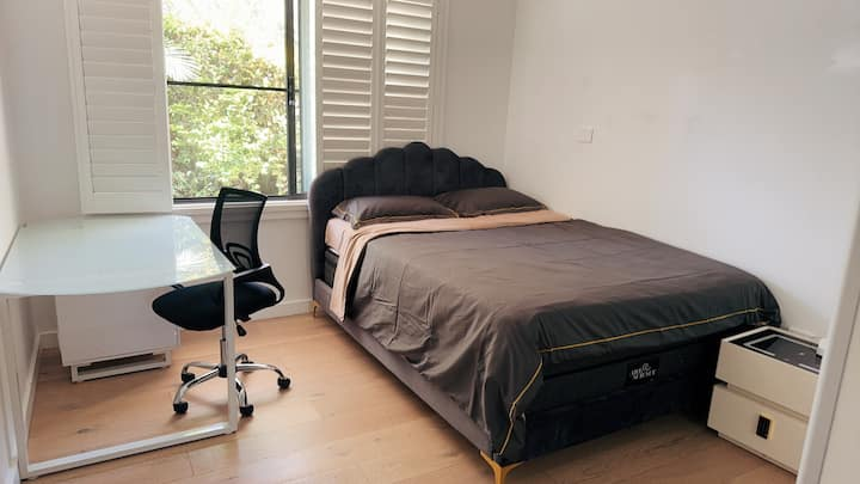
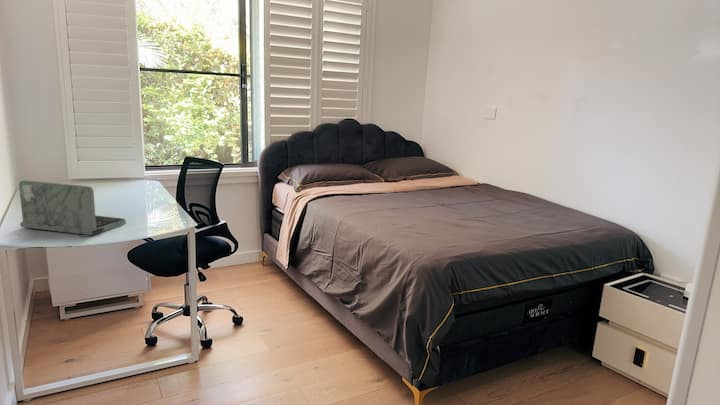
+ laptop (73, 204)
